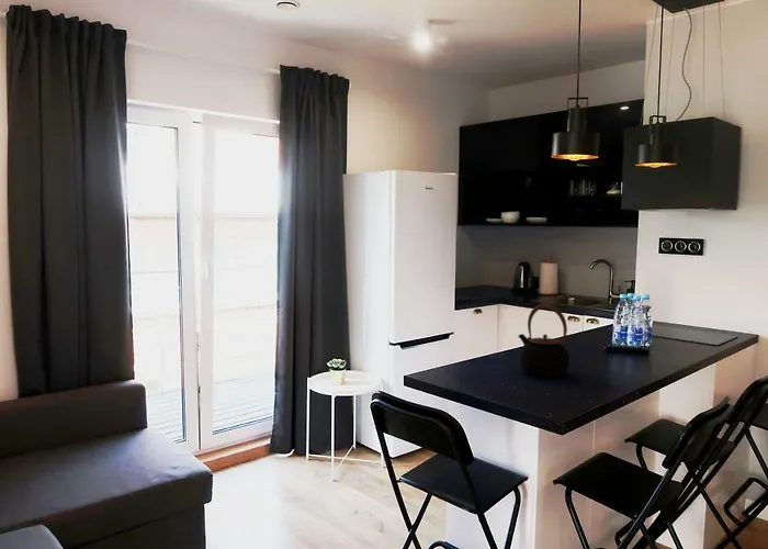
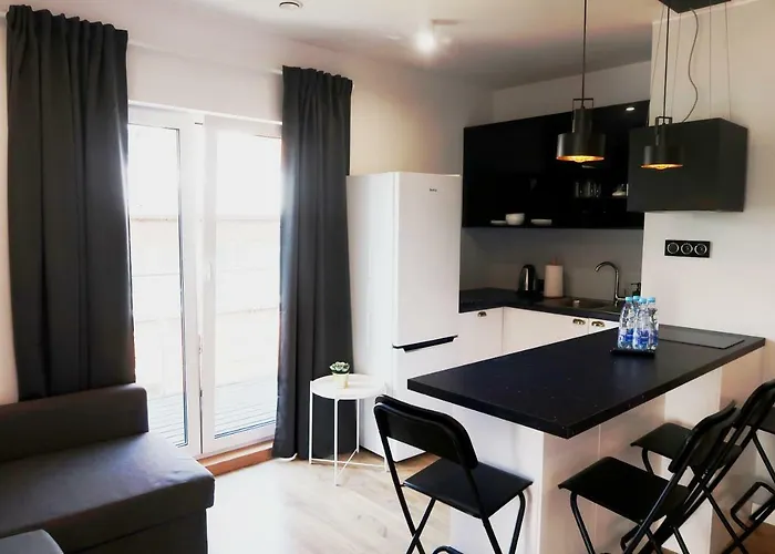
- teapot (541, 338)
